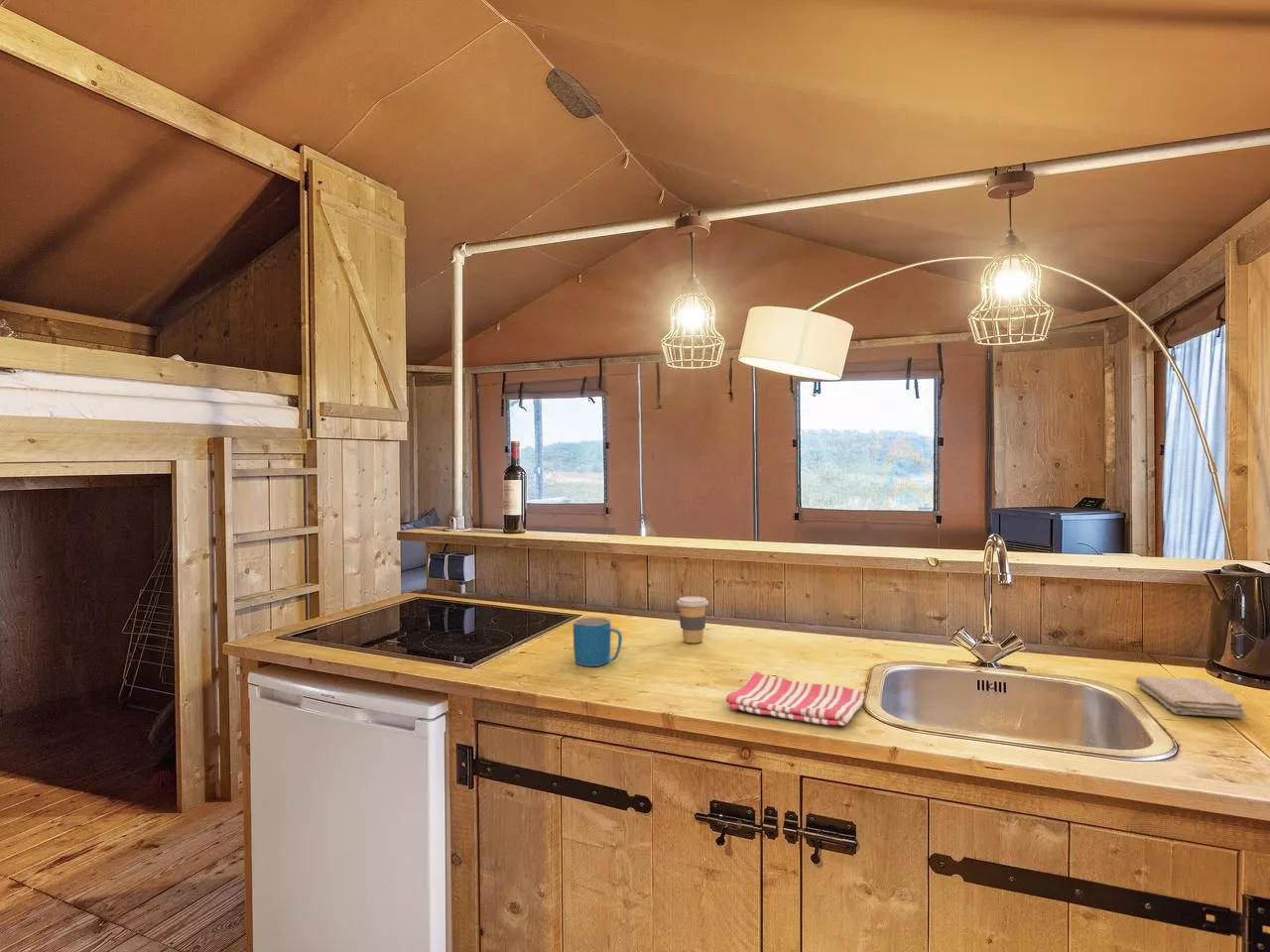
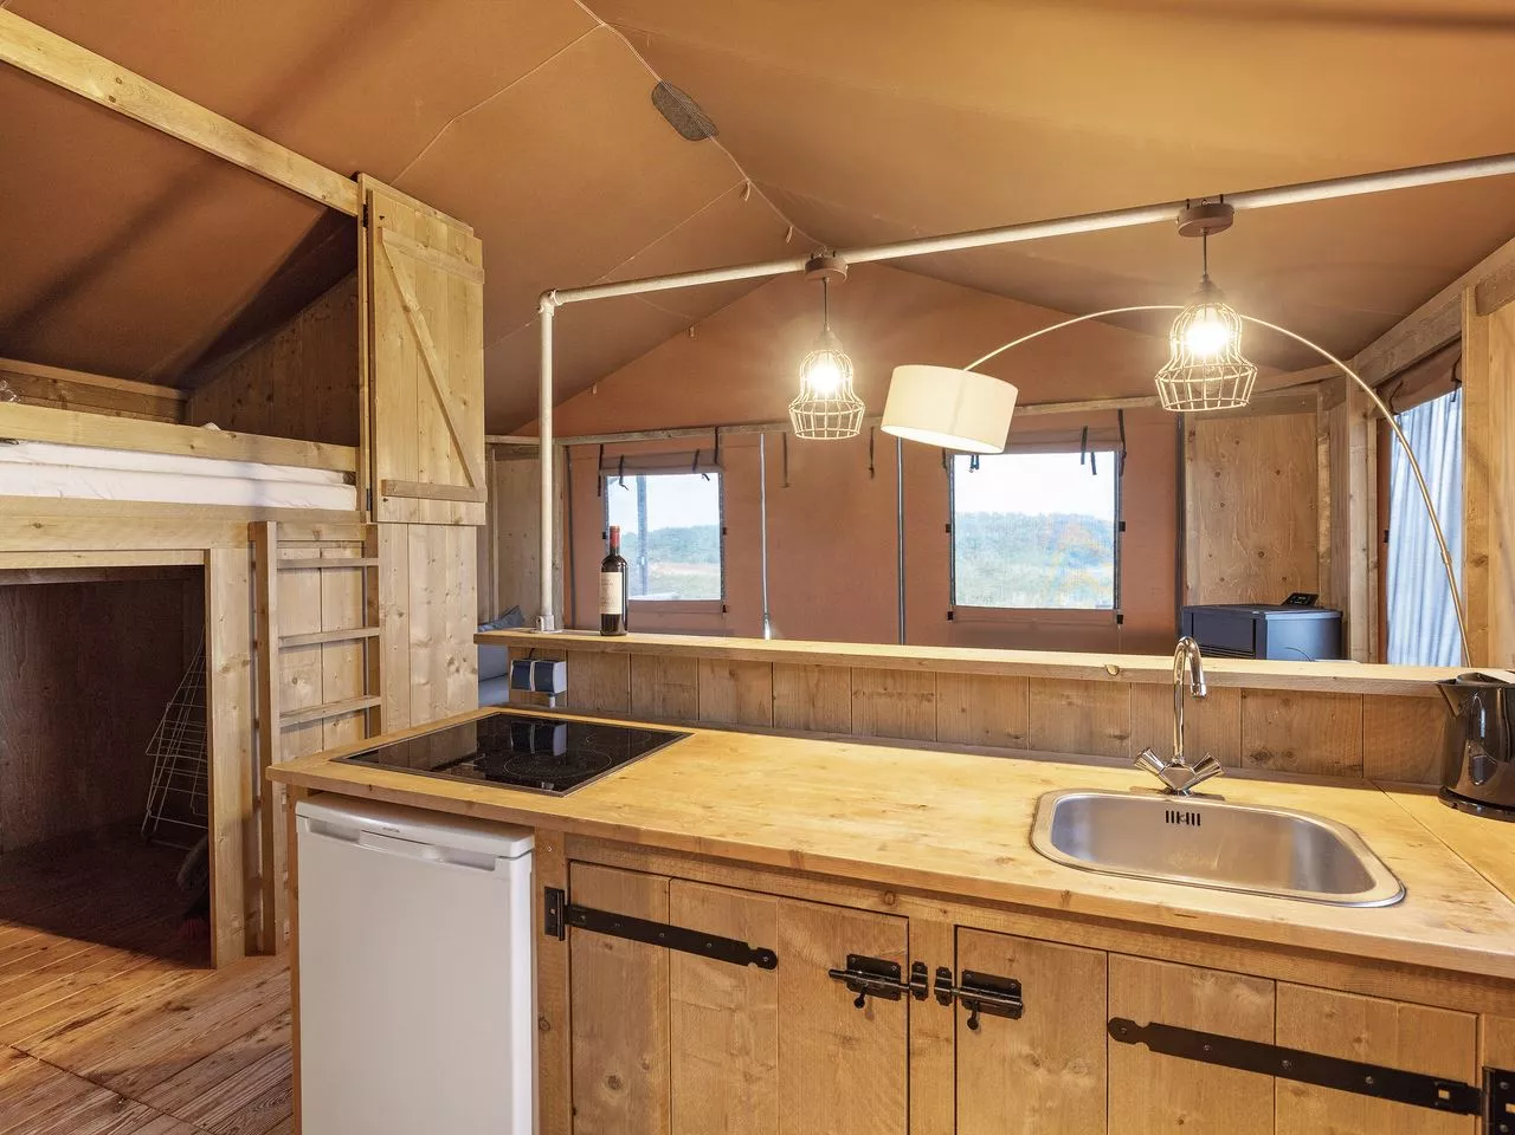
- washcloth (1188, 694)
- dish towel (796, 697)
- mug (598, 642)
- coffee cup (693, 619)
